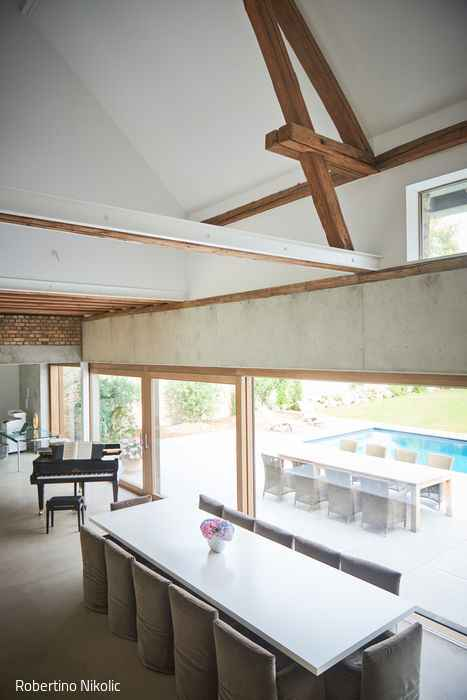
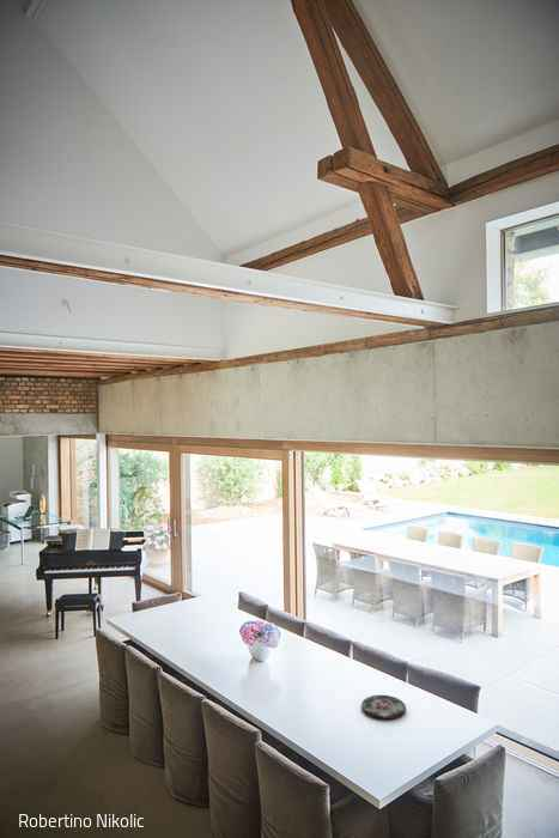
+ plate (383, 706)
